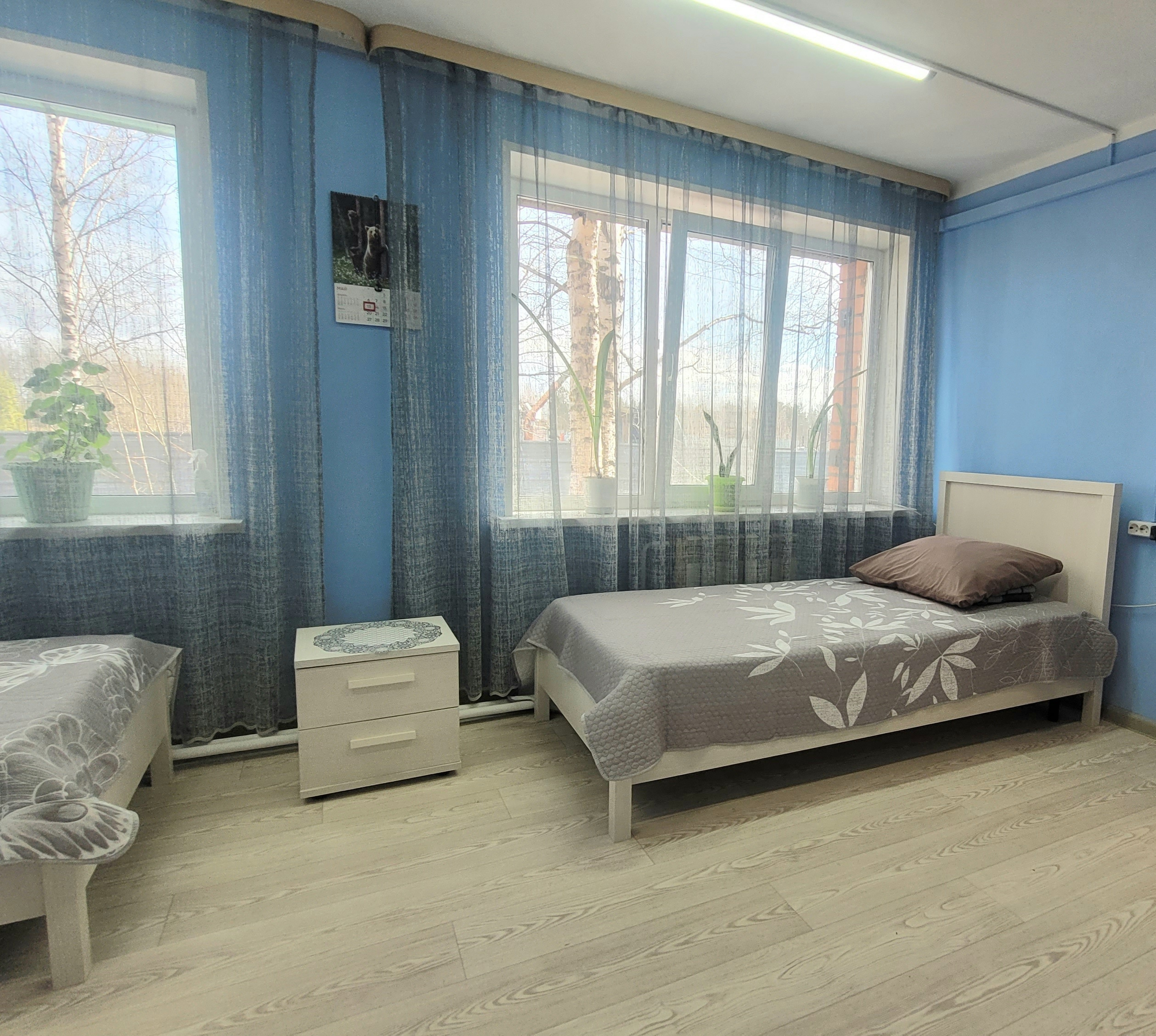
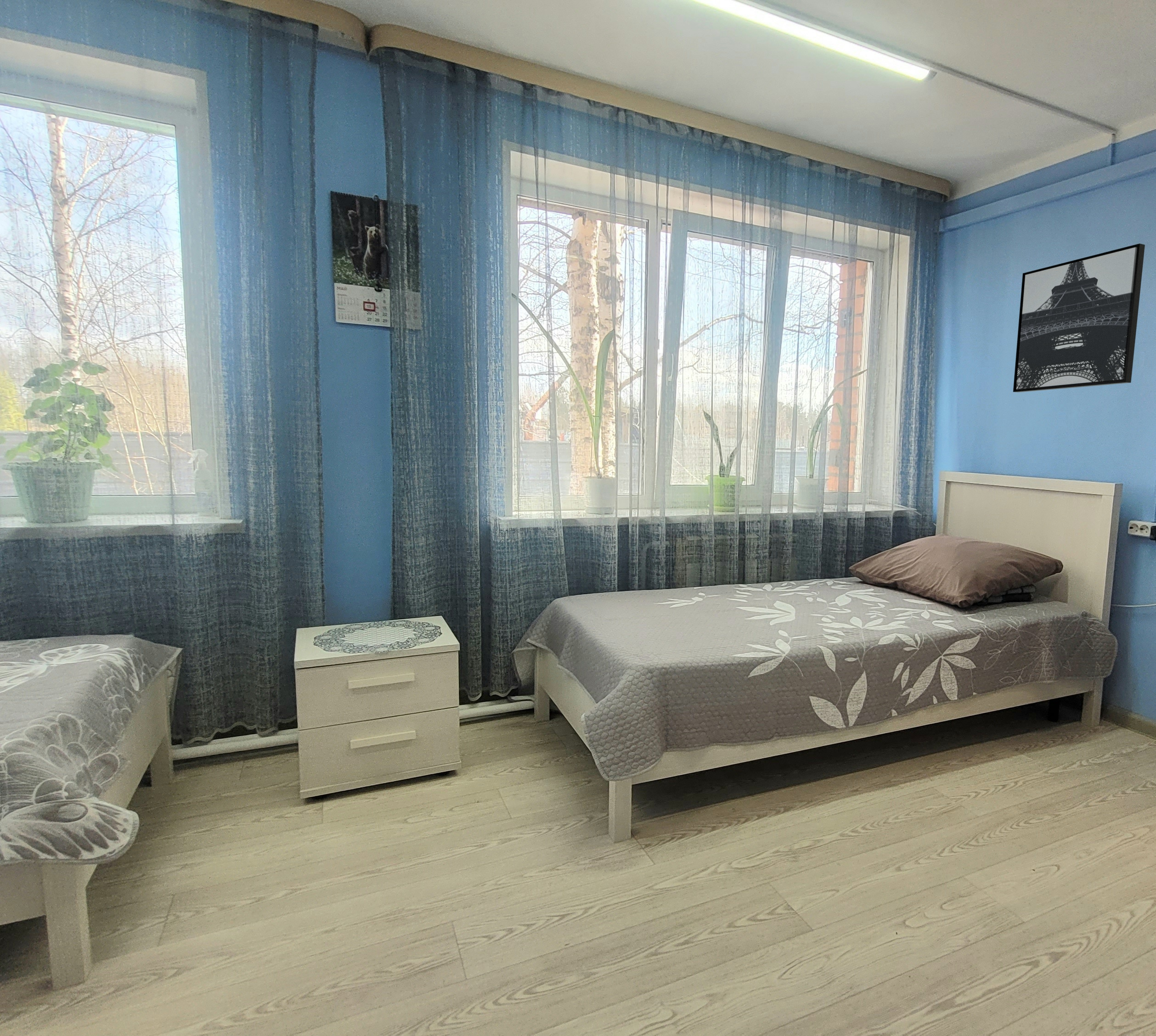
+ wall art (1073, 324)
